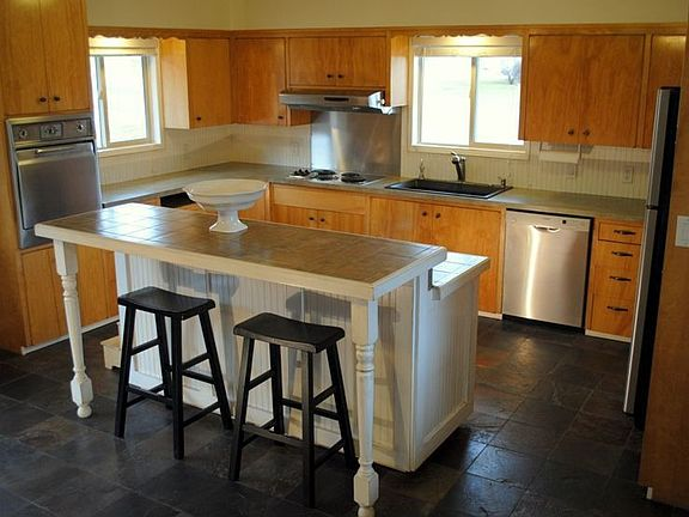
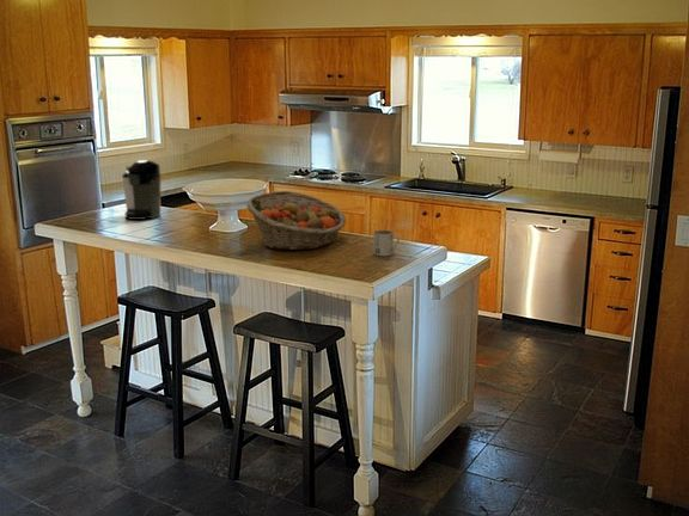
+ fruit basket (297, 219)
+ mug (386, 242)
+ coffee maker (134, 188)
